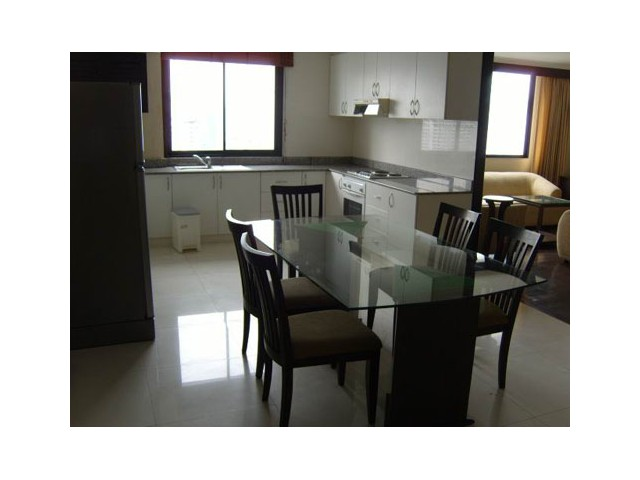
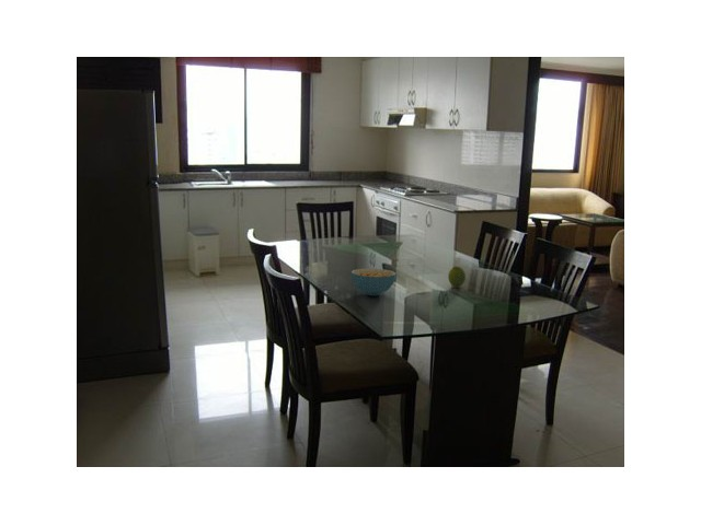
+ fruit (457, 276)
+ cereal bowl (372, 283)
